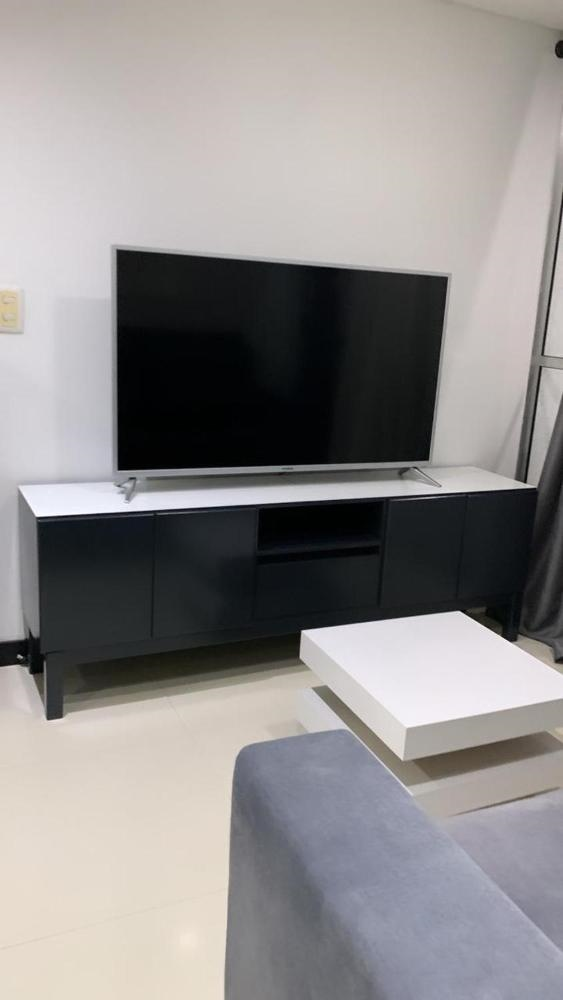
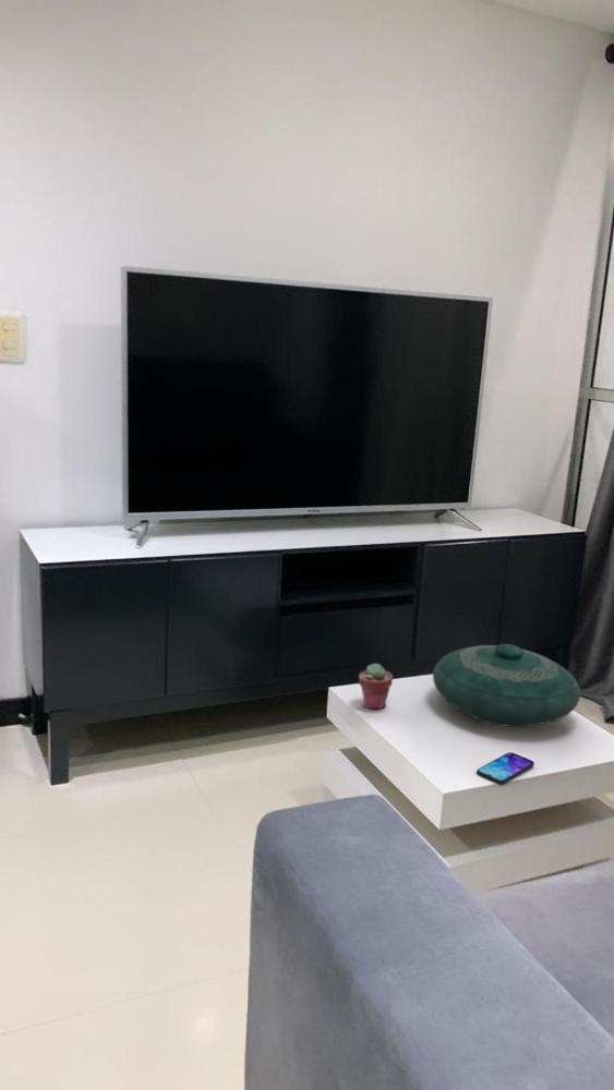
+ decorative bowl (505, 677)
+ smartphone (505, 767)
+ potted succulent (375, 683)
